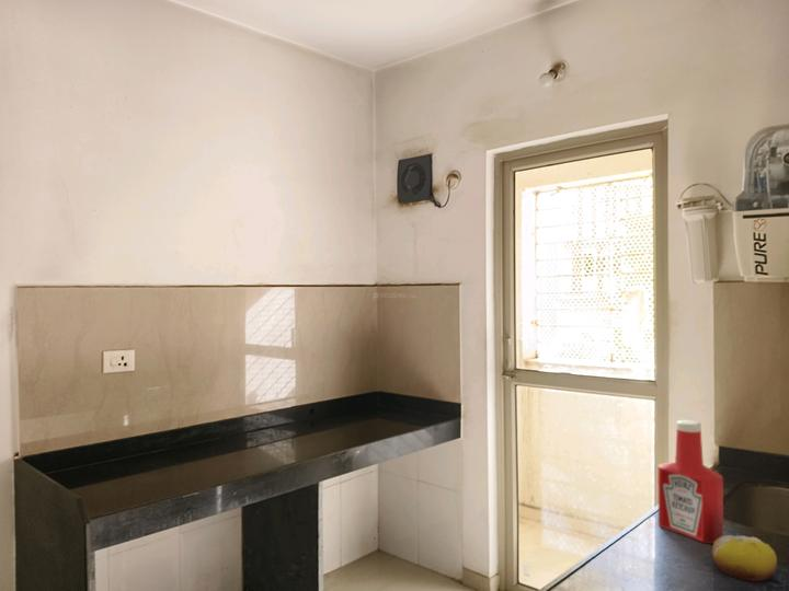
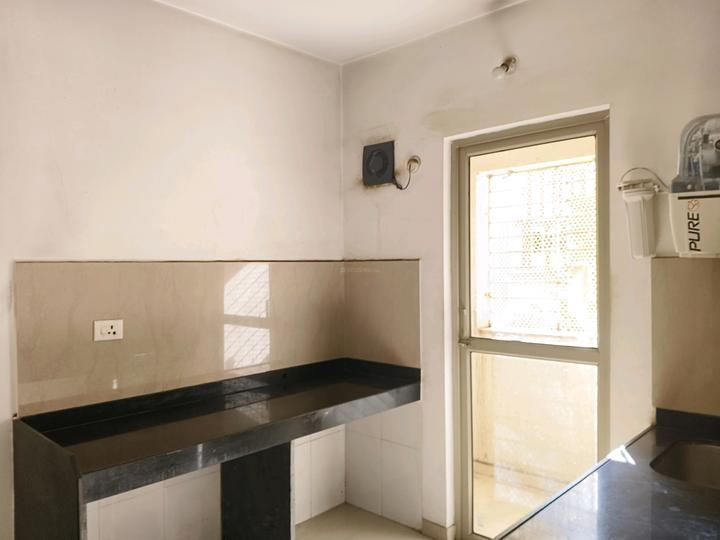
- fruit (743, 553)
- soap bottle (689, 476)
